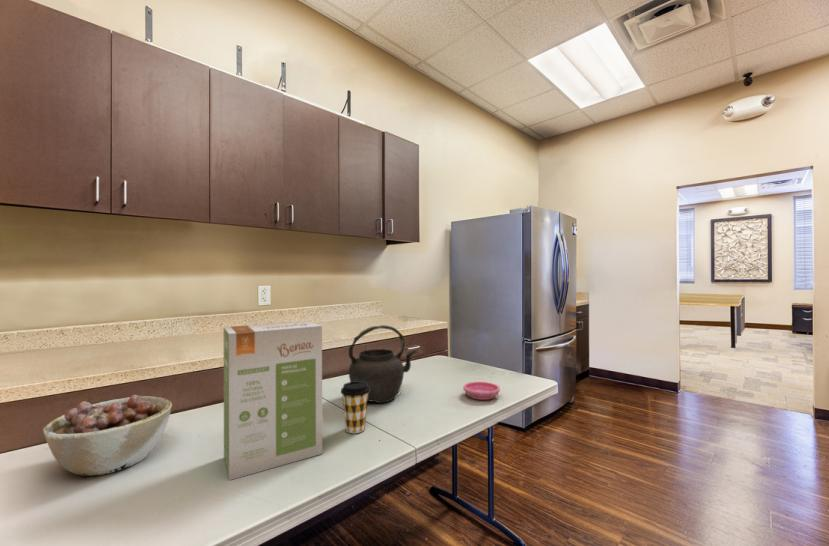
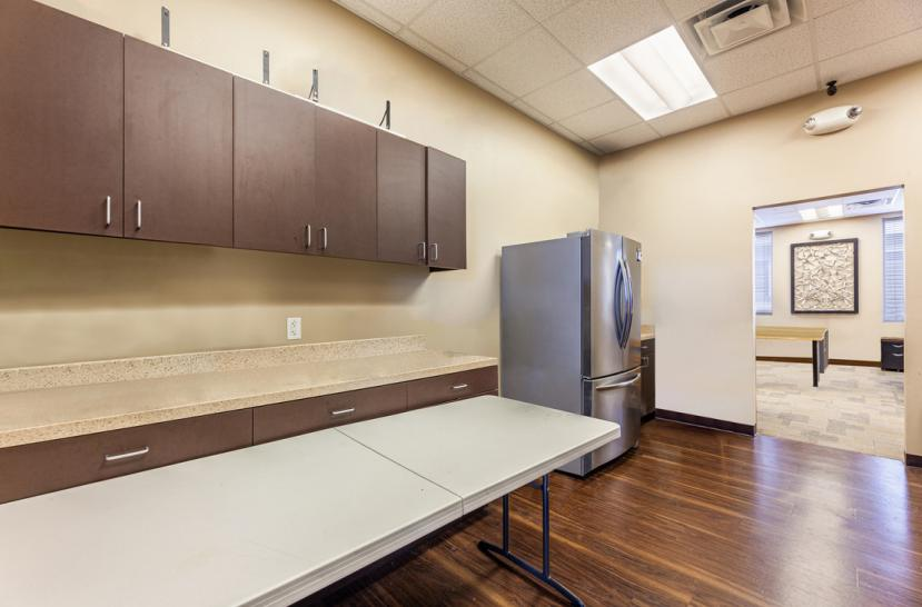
- coffee cup (355, 407)
- saucer (481, 390)
- bowl (113, 428)
- kettle (384, 360)
- food box (273, 390)
